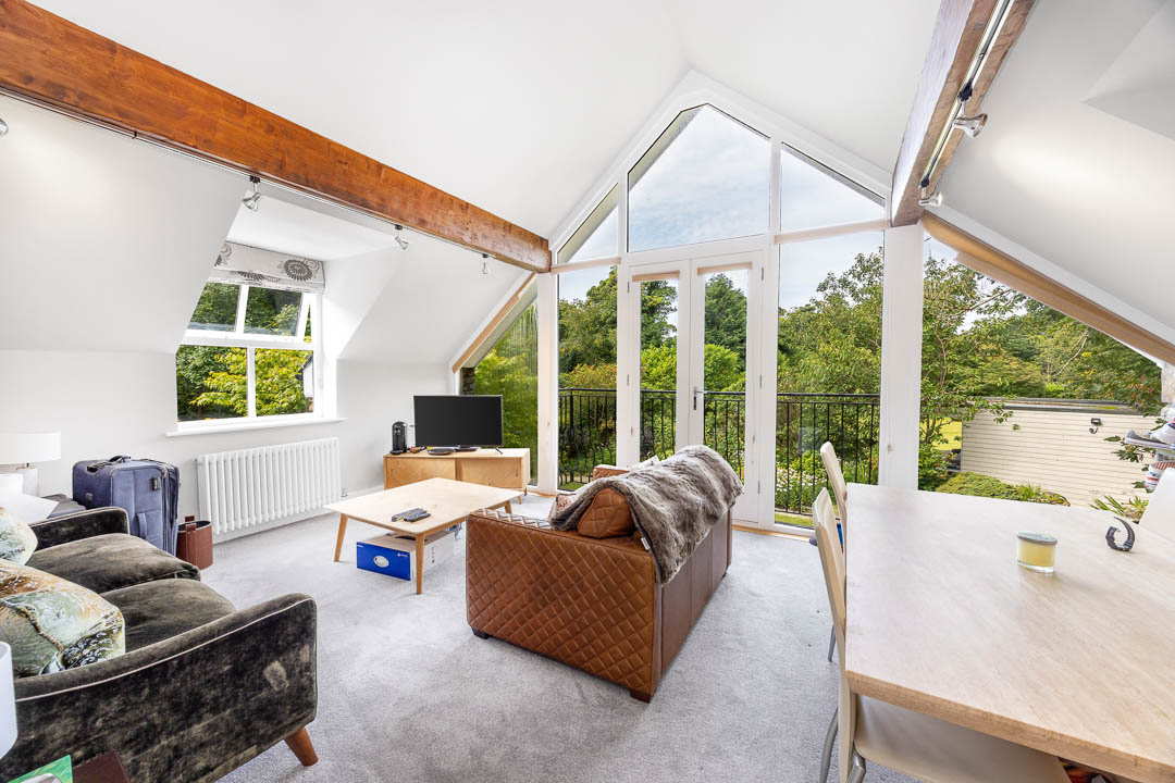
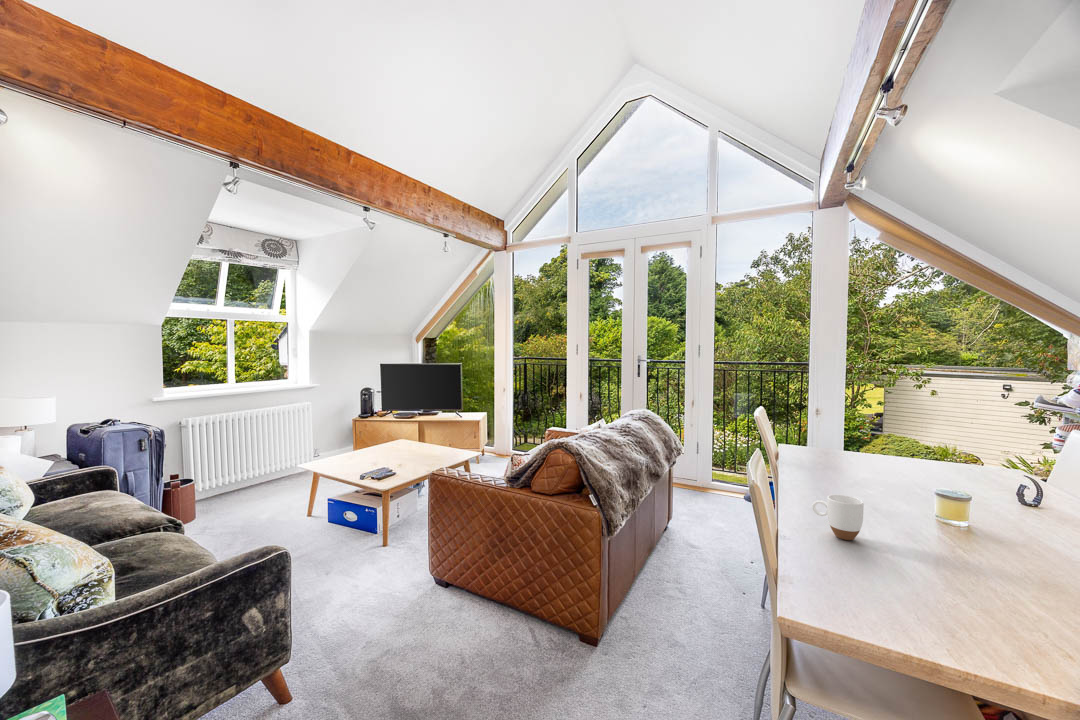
+ mug (836, 516)
